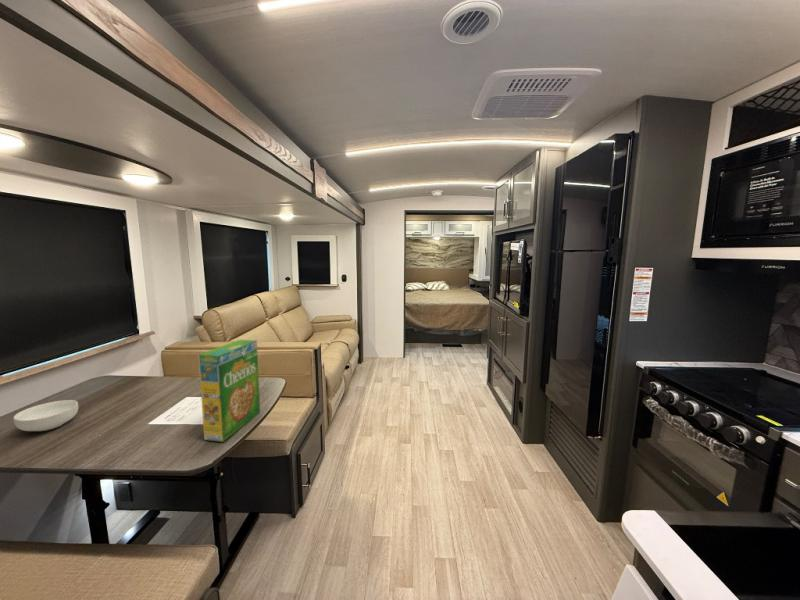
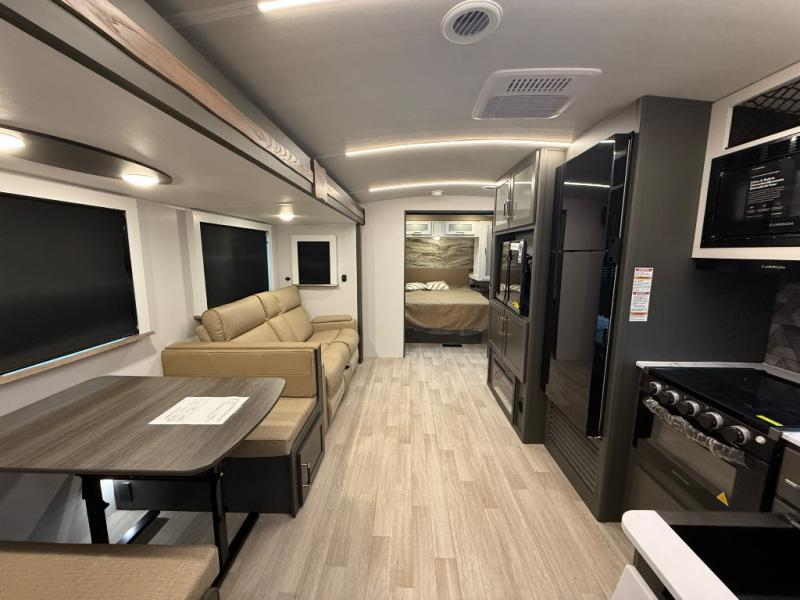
- cereal box (232, 386)
- cereal bowl (48, 417)
